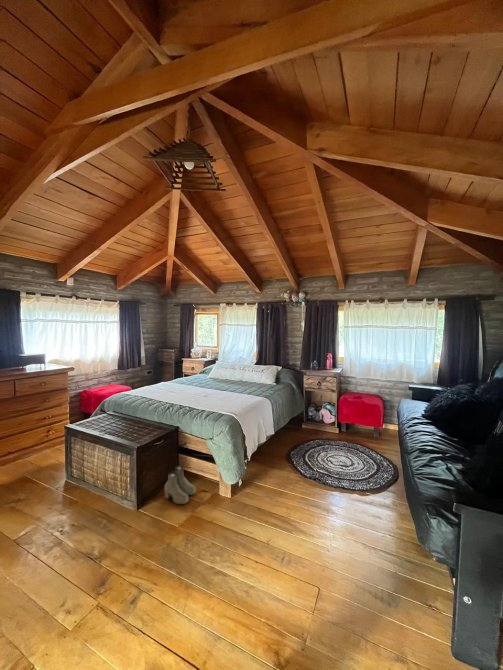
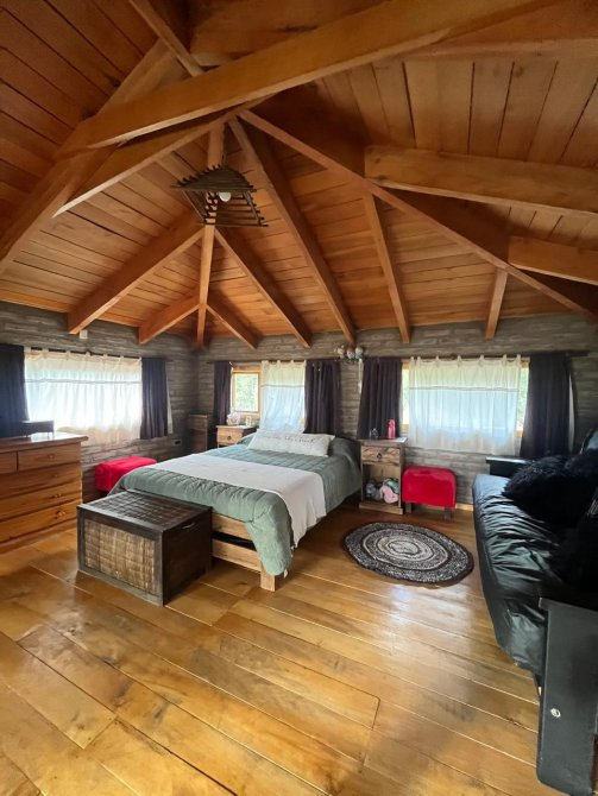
- boots (180, 483)
